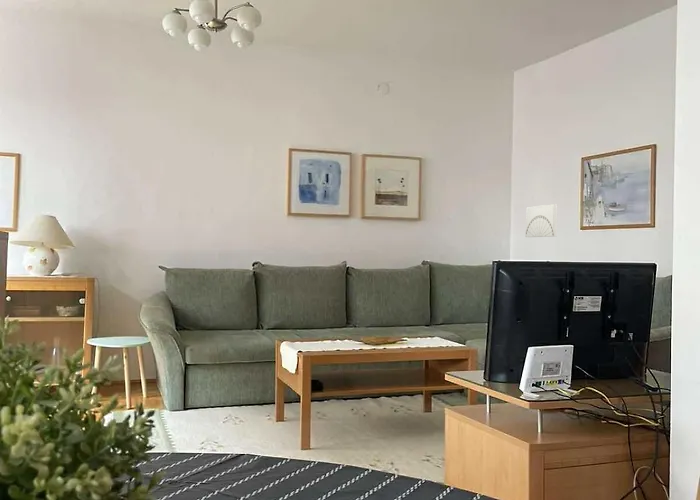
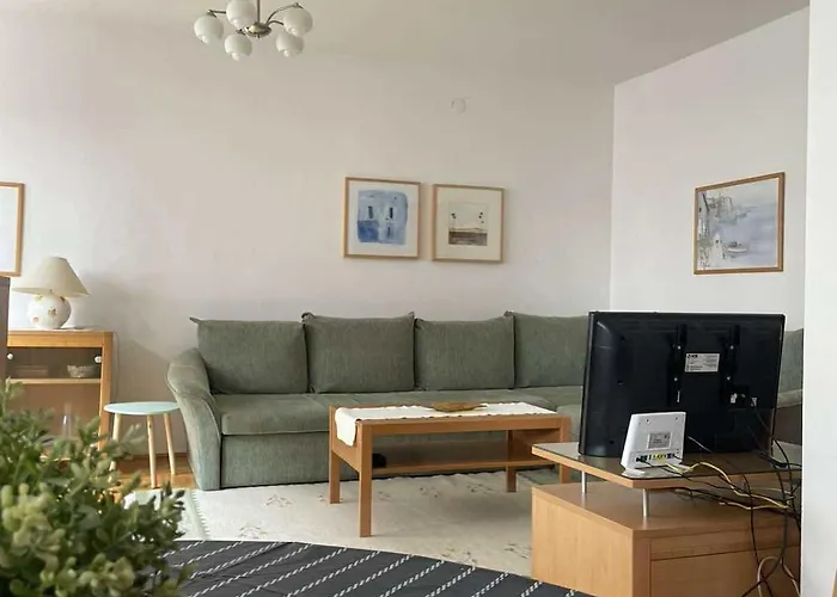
- wall art (541, 221)
